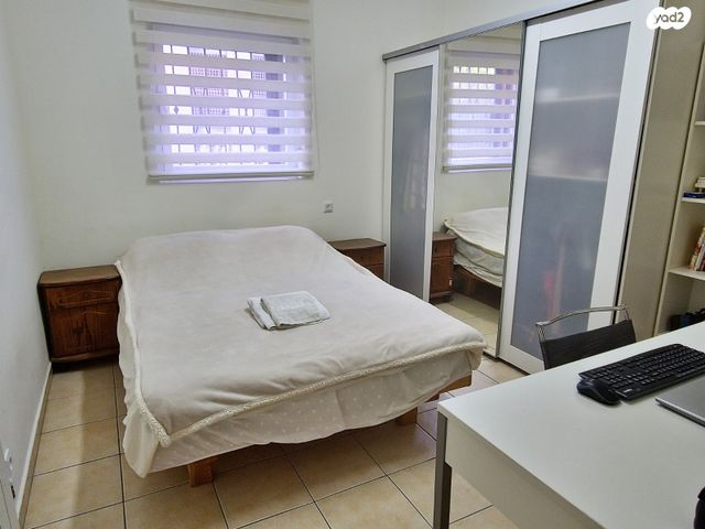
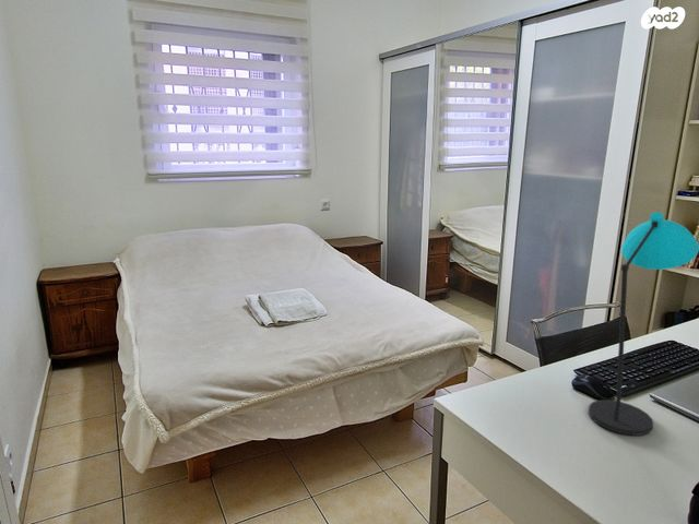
+ desk lamp (624, 320)
